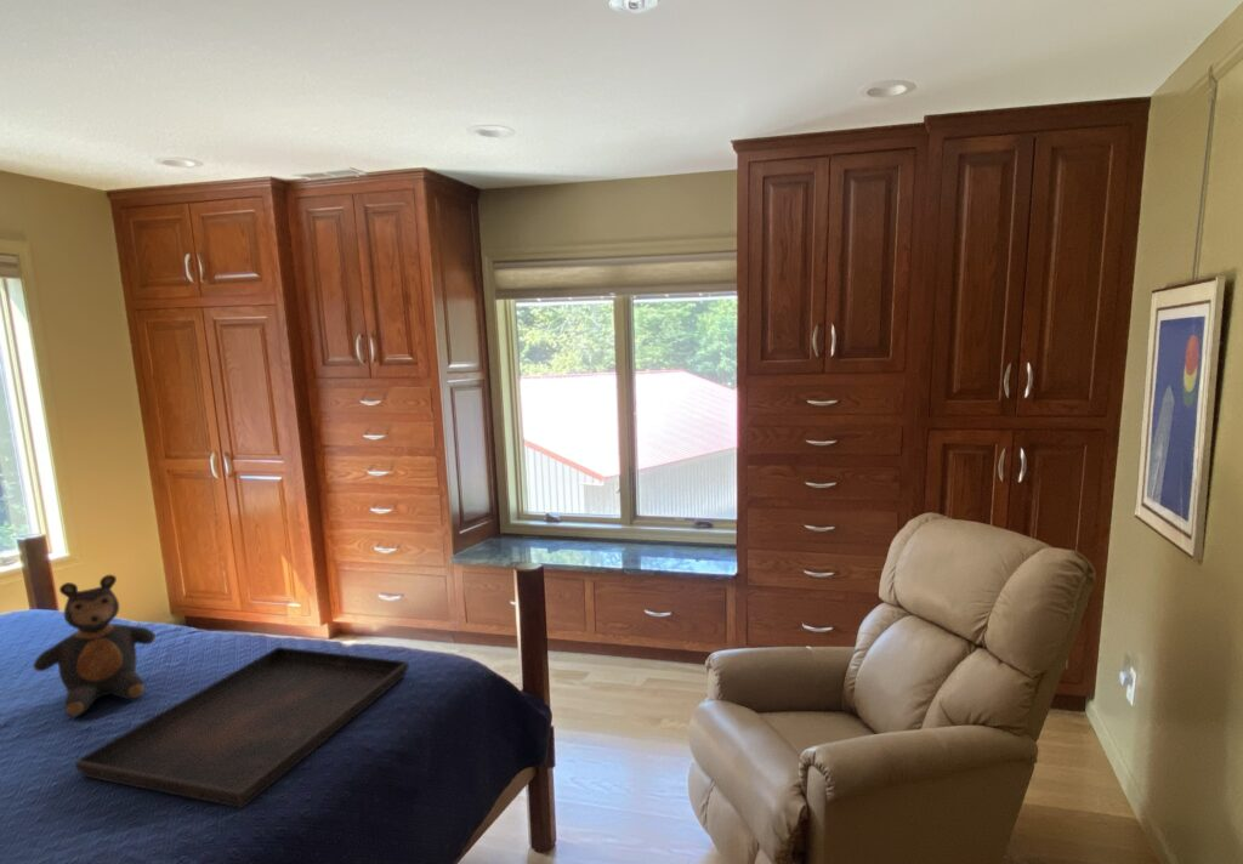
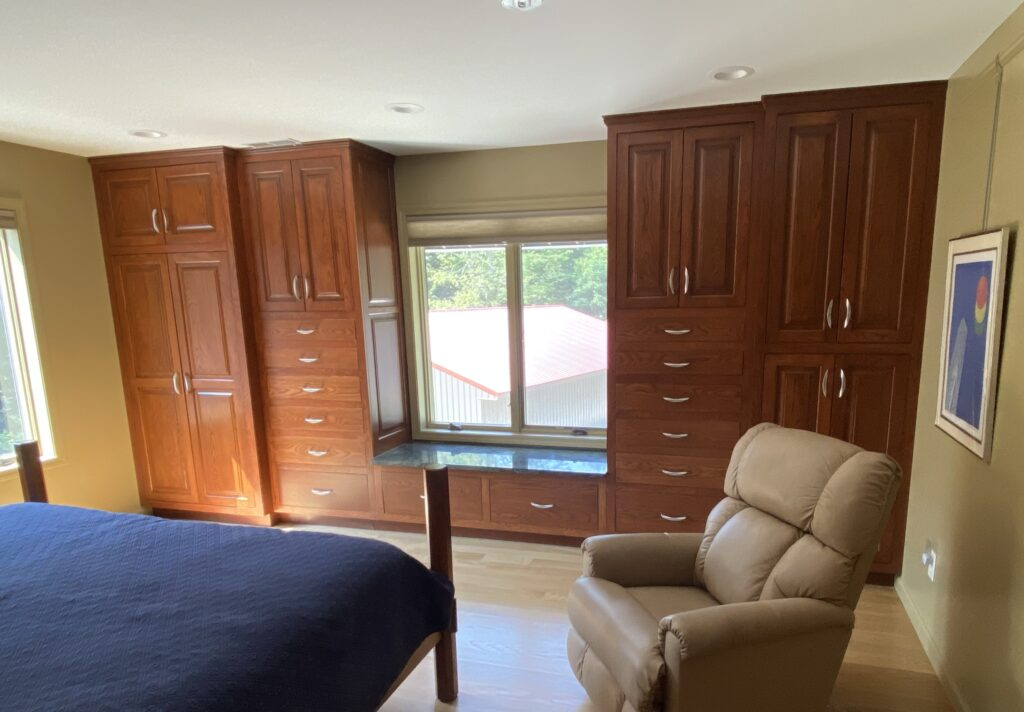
- serving tray (263, 712)
- teddy bear (96, 640)
